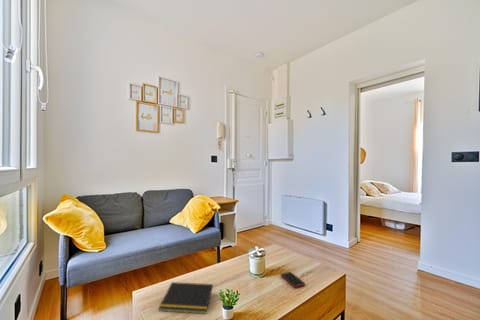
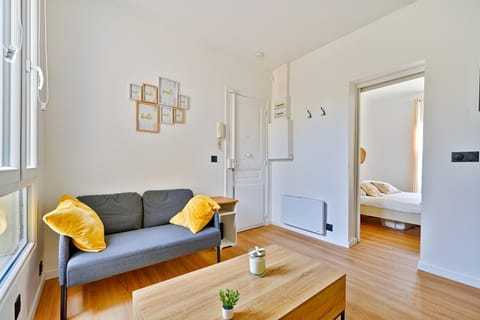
- cell phone (292, 279)
- notepad (187, 296)
